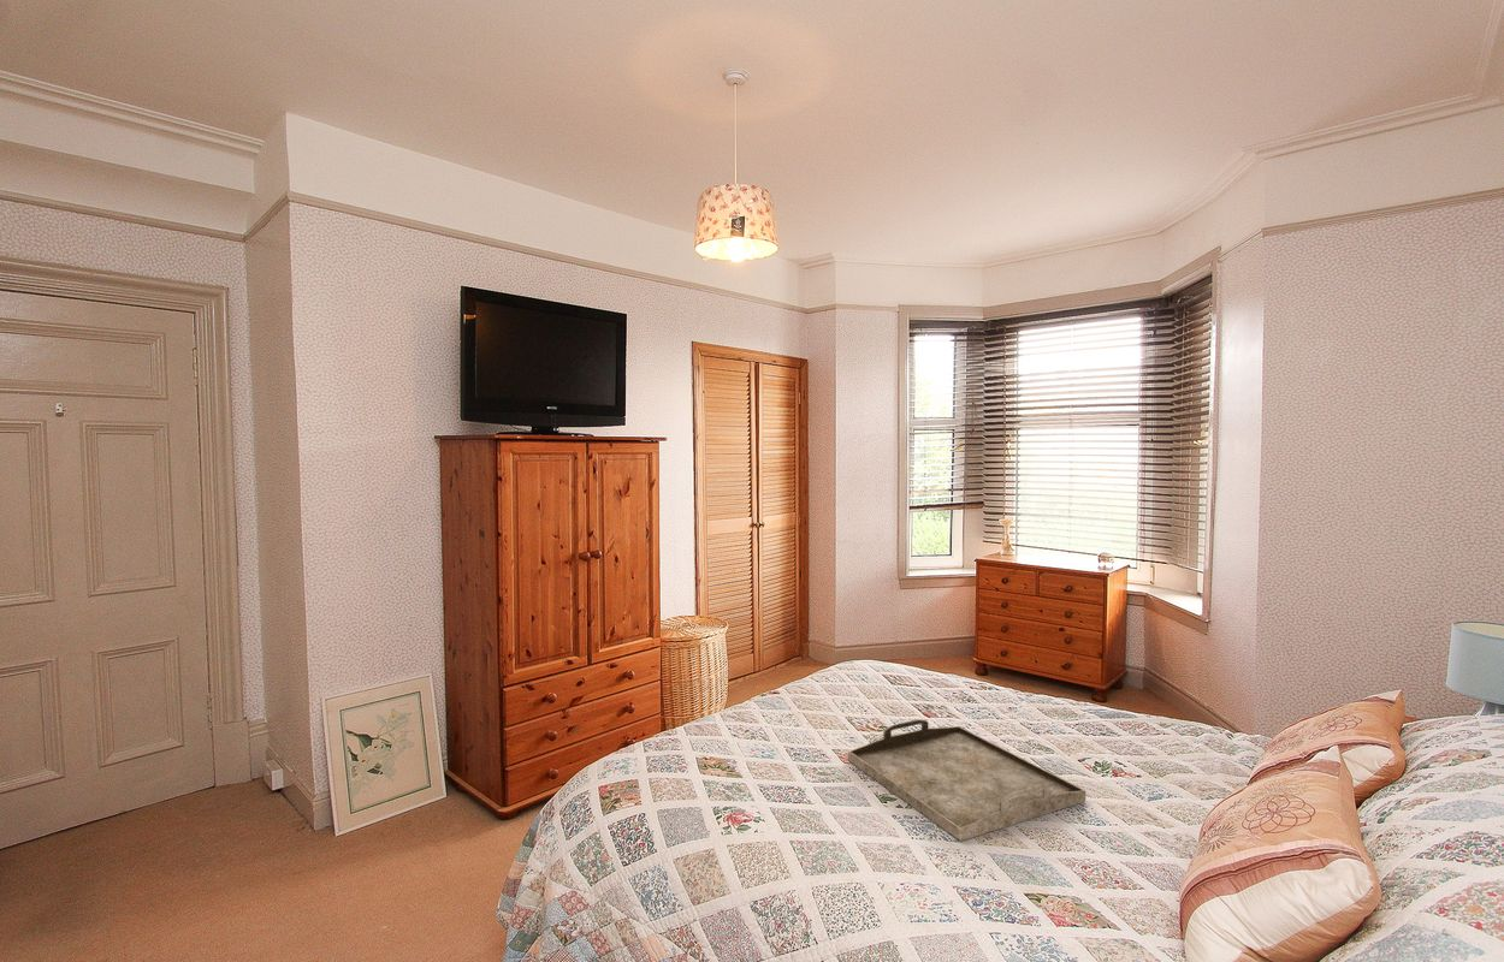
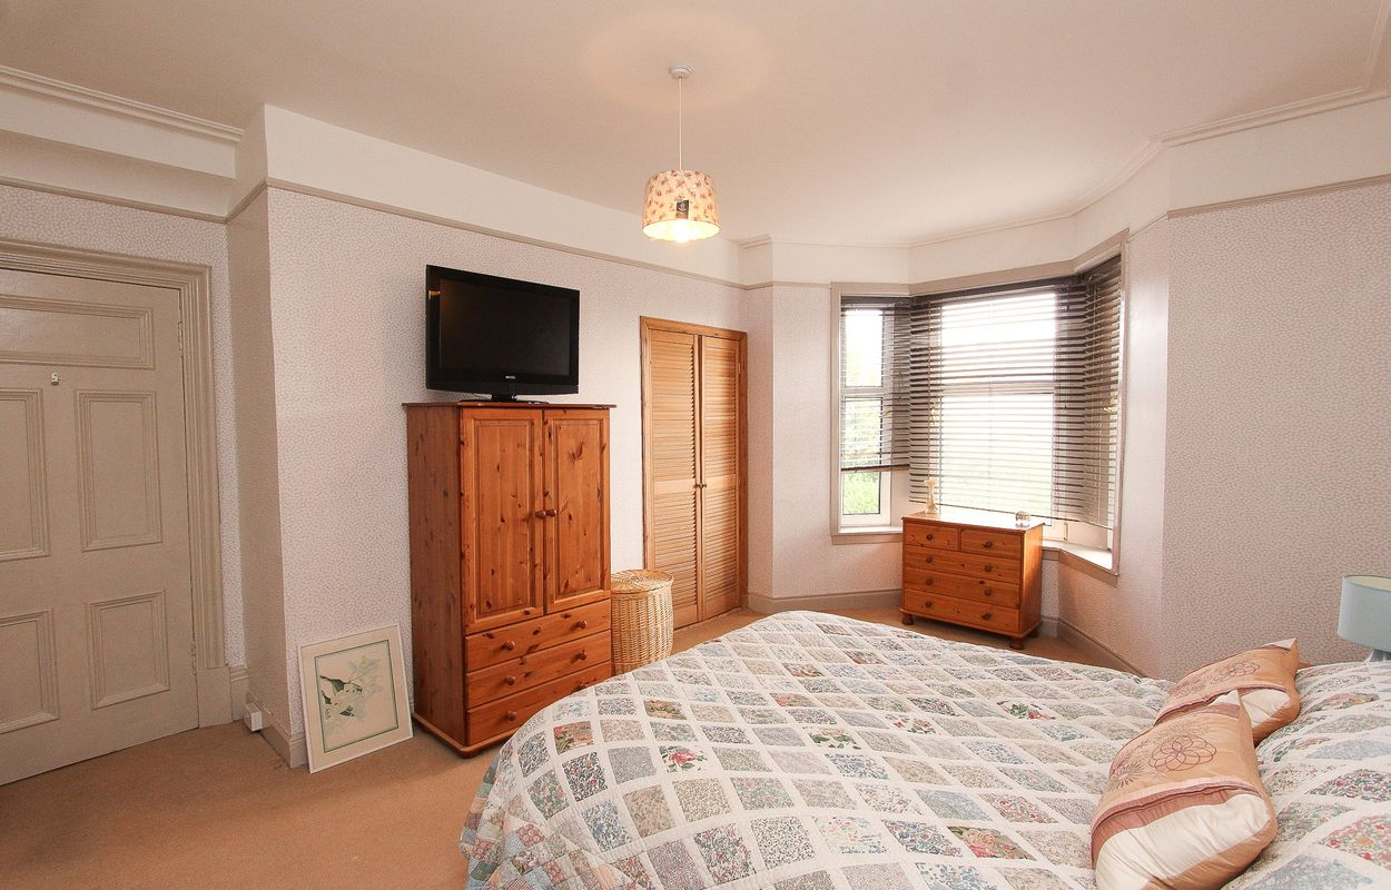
- serving tray (959, 765)
